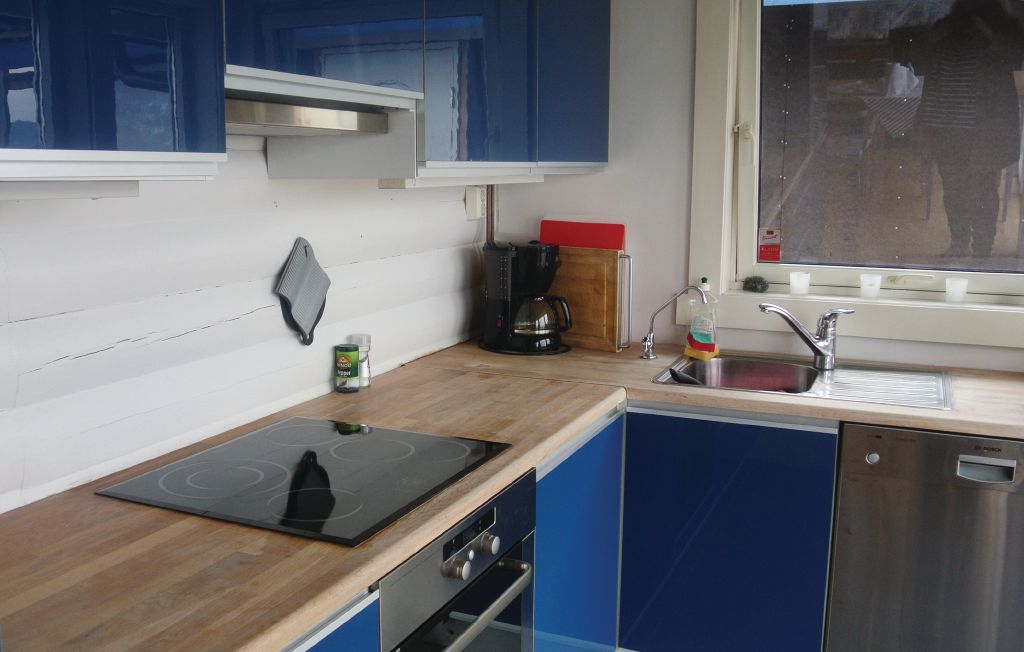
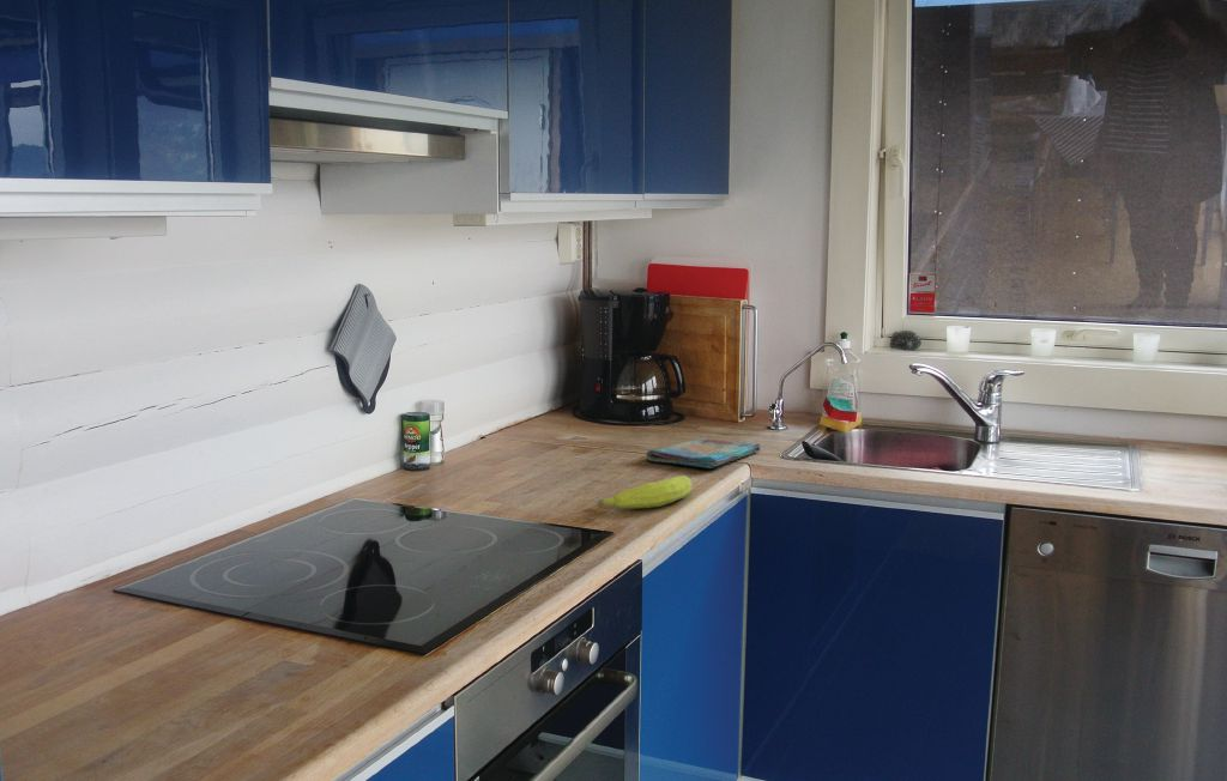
+ dish towel (703, 450)
+ fruit (651, 488)
